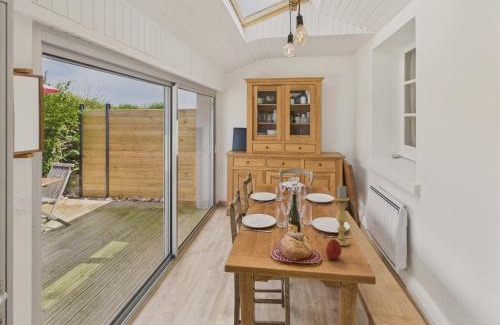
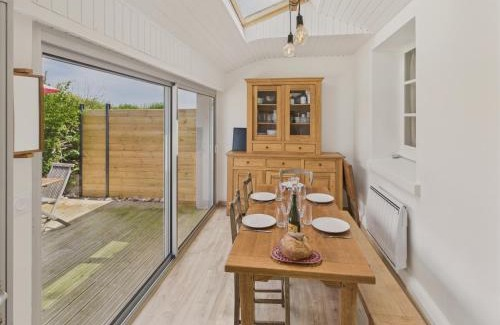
- apple (333, 248)
- candle holder (341, 214)
